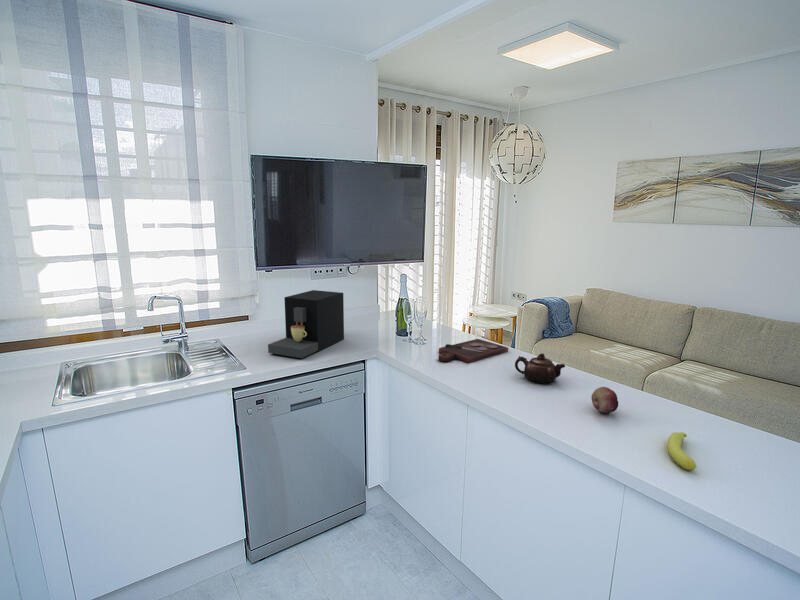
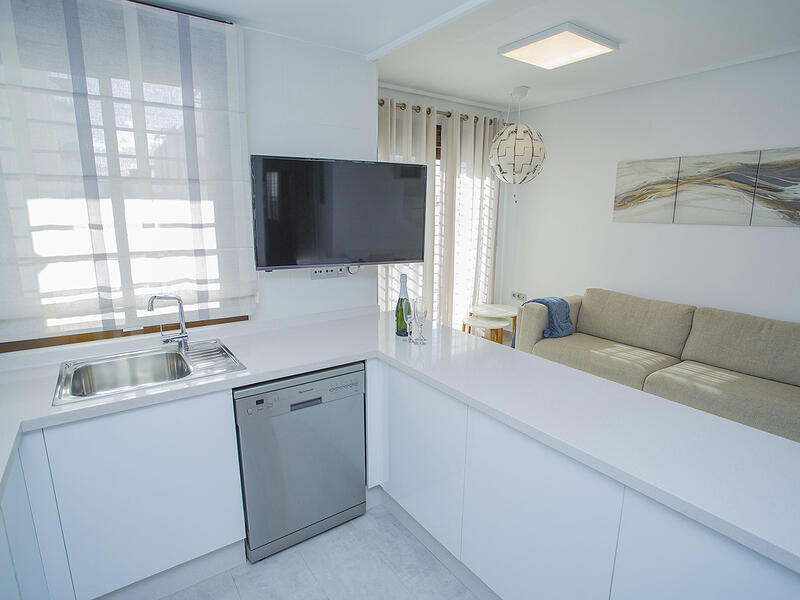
- fruit (604, 400)
- cutting board (472, 349)
- coffee maker (307, 321)
- banana (680, 448)
- teapot (539, 366)
